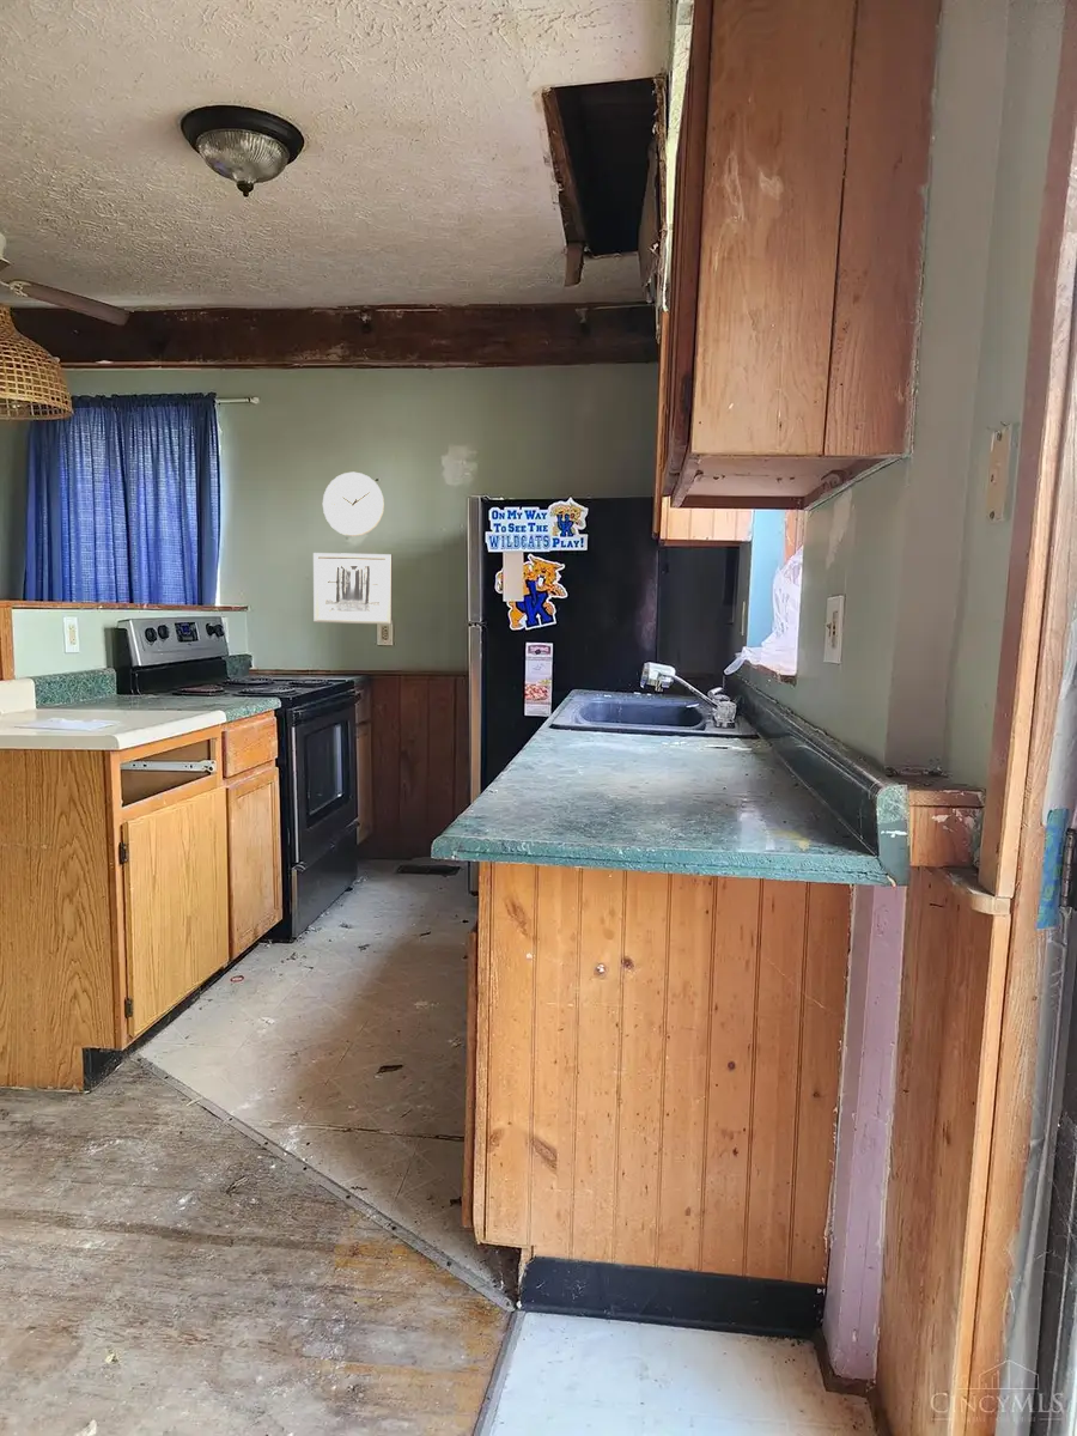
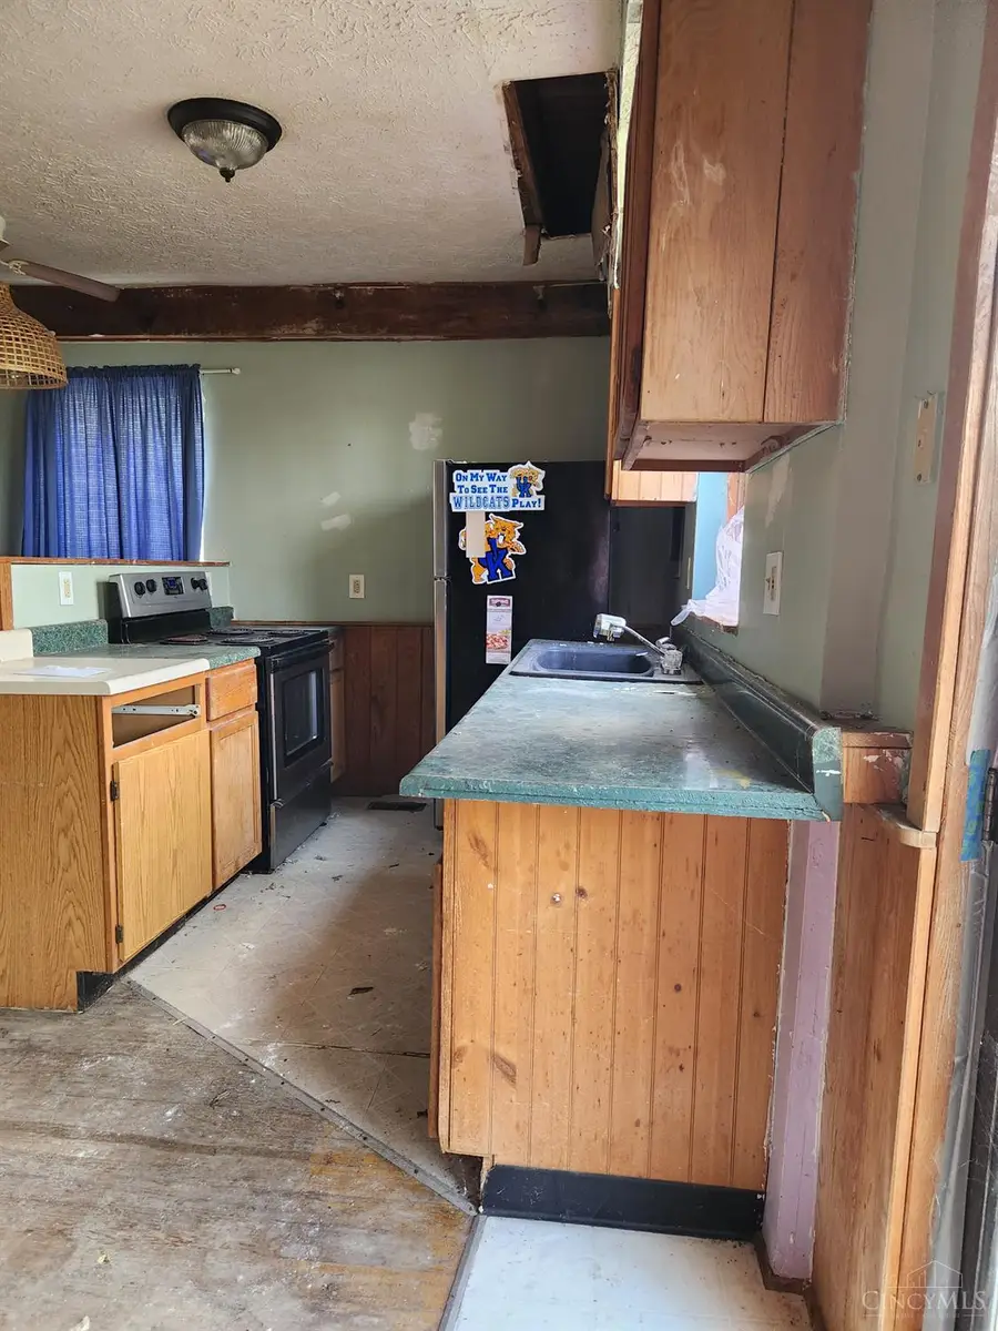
- wall art (352, 588)
- wall clock (352, 504)
